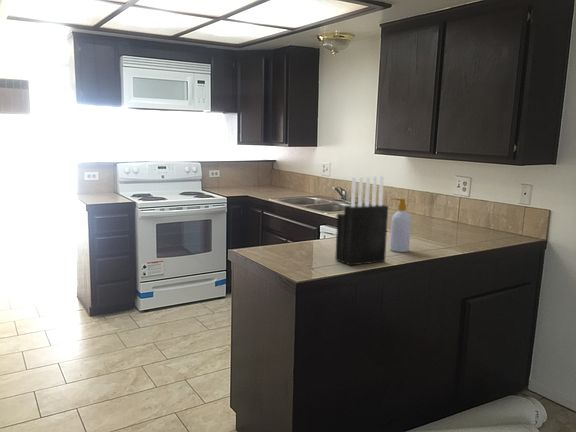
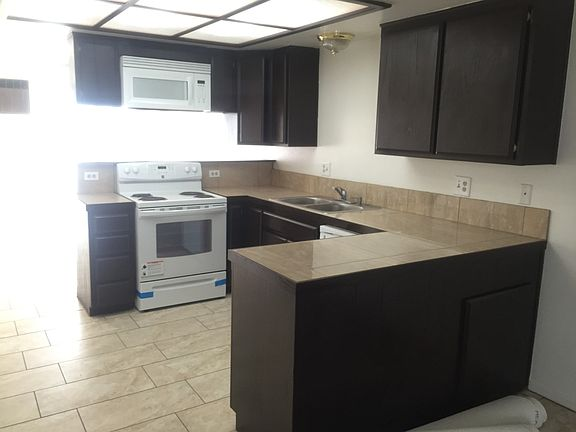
- soap bottle (400, 224)
- knife block (360, 218)
